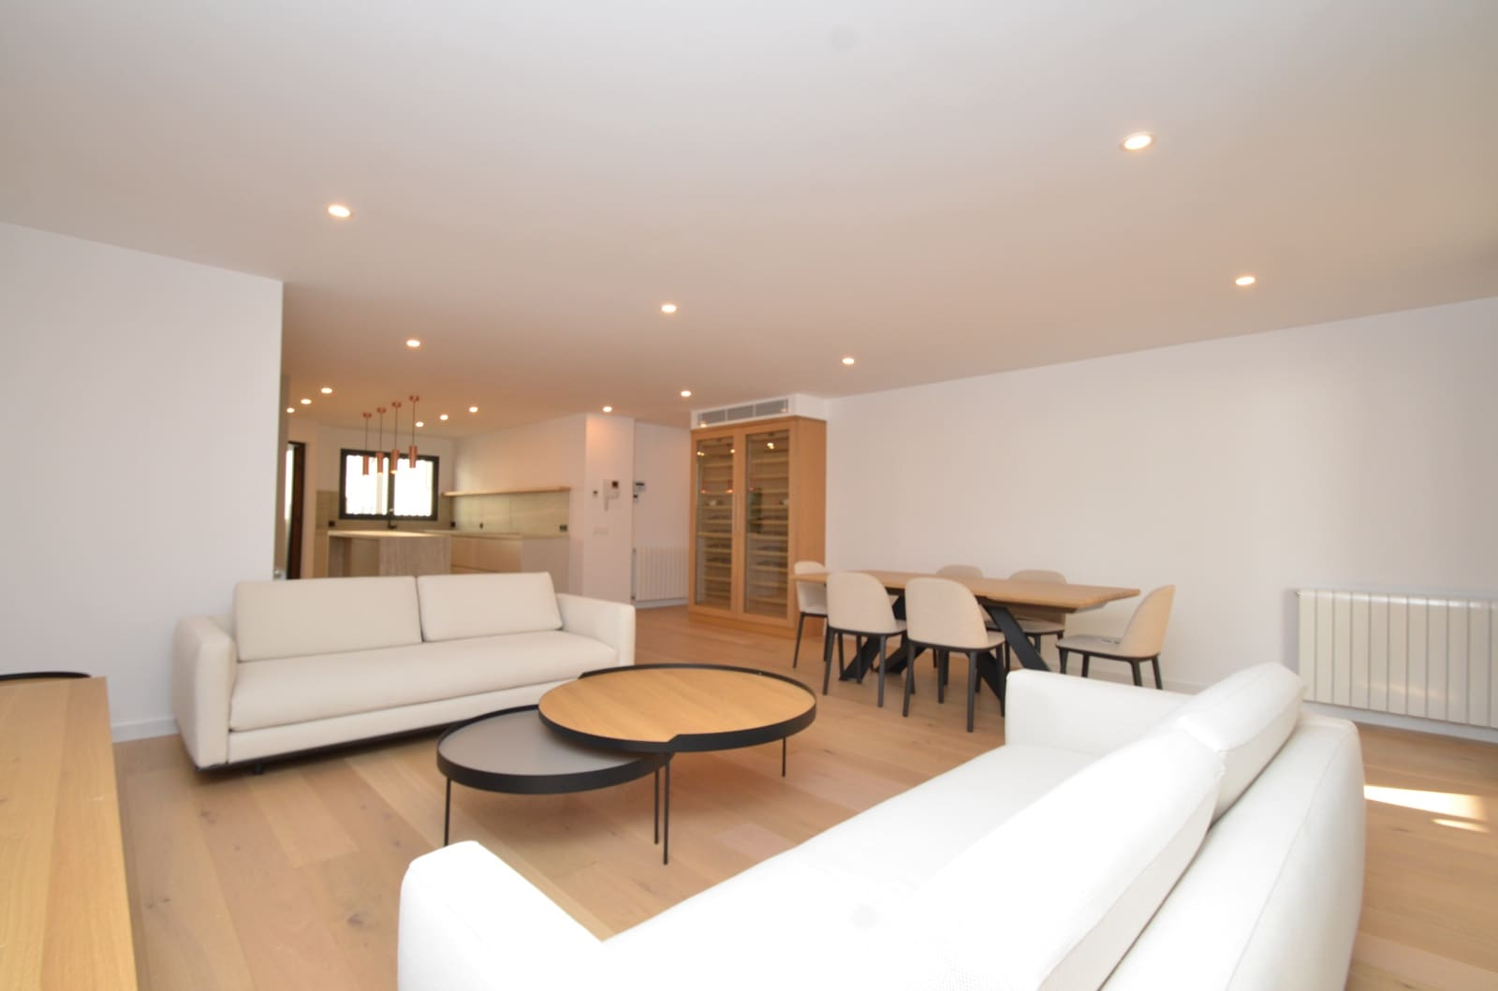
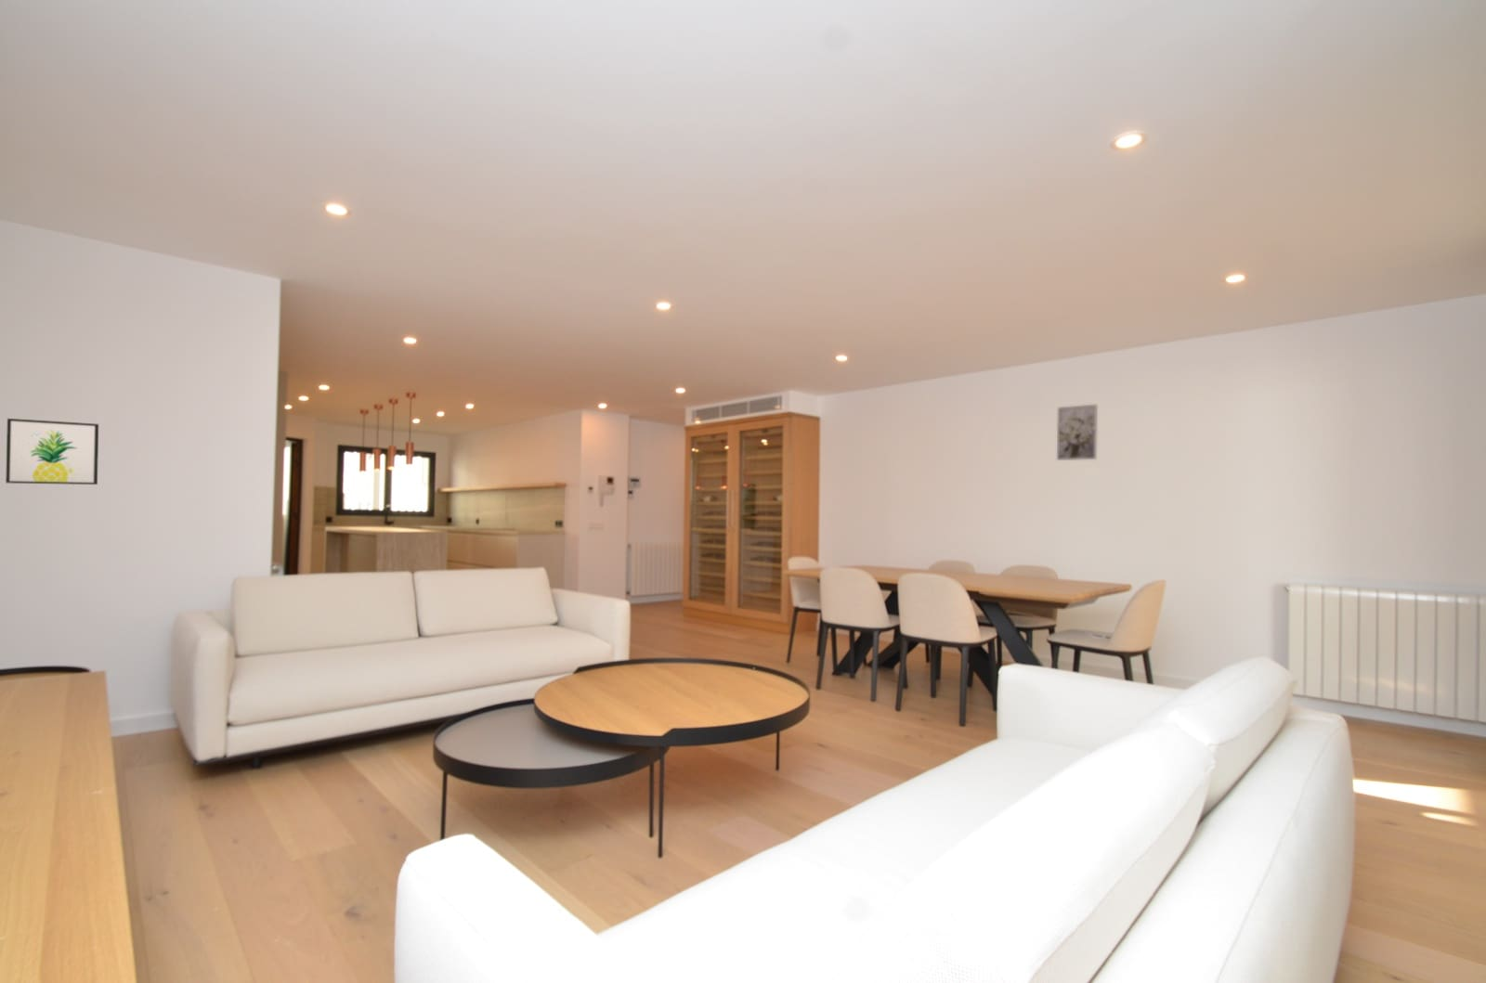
+ wall art (1077, 432)
+ wall art (54, 452)
